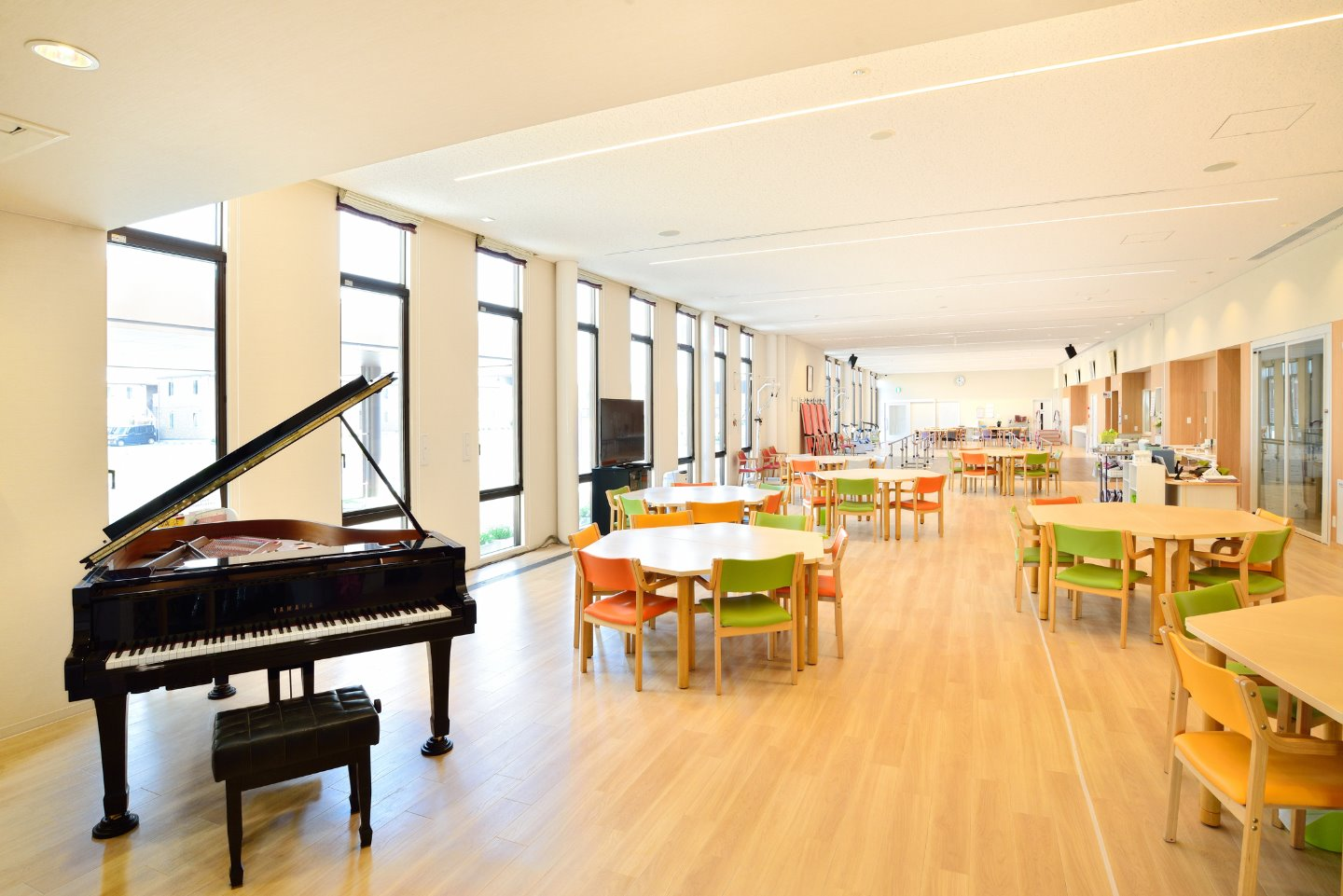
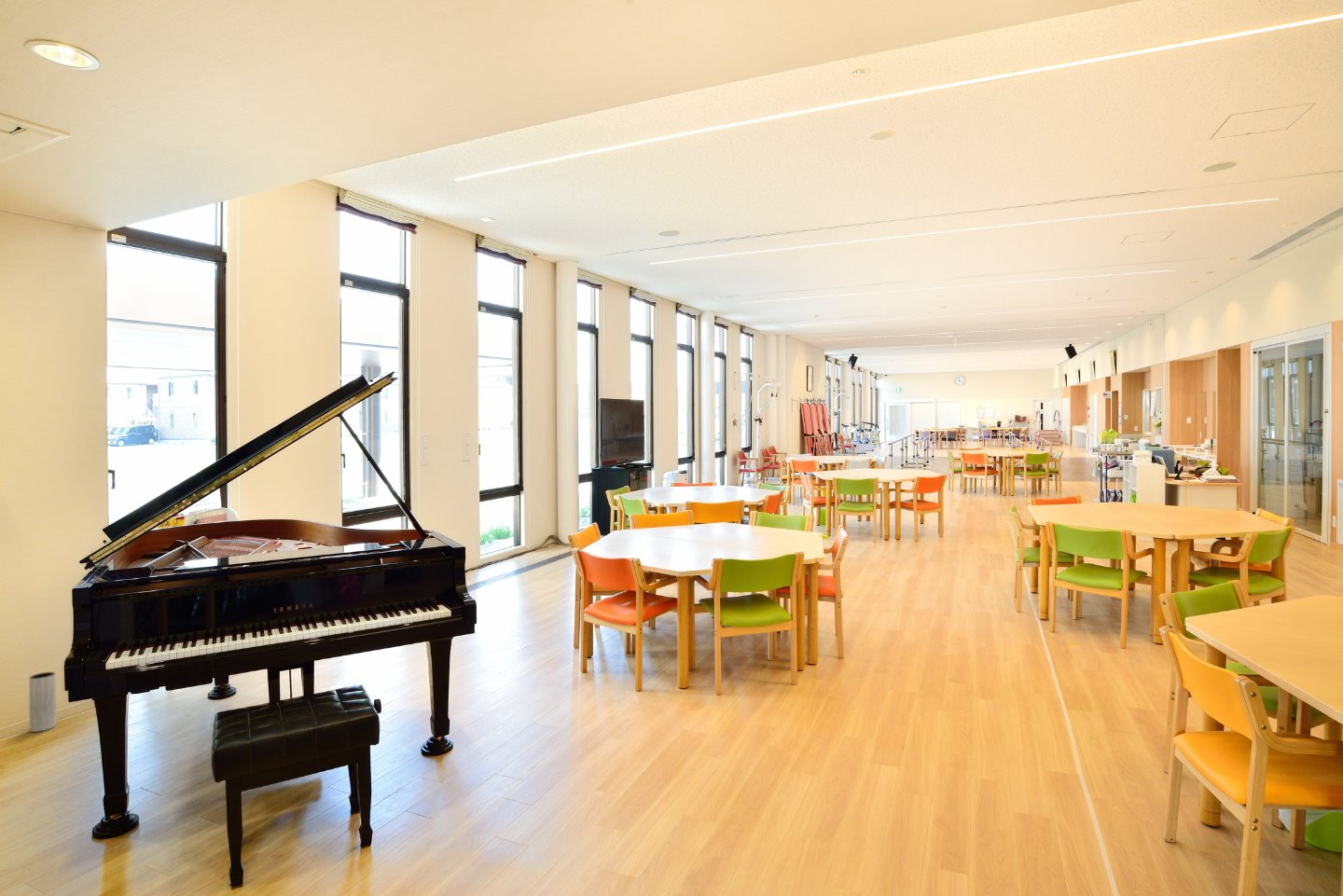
+ vase (42, 701)
